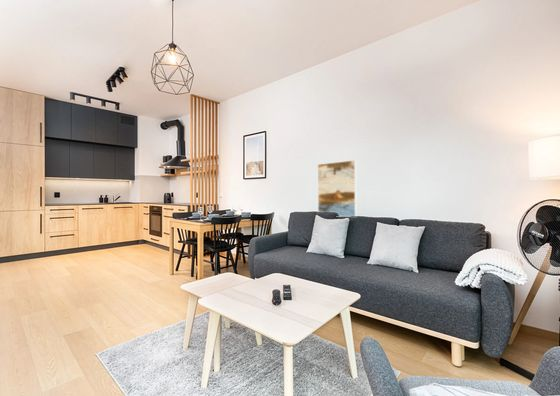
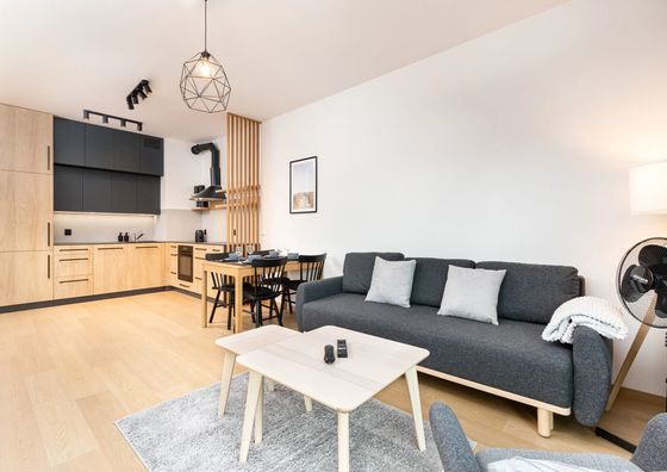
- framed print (336, 189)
